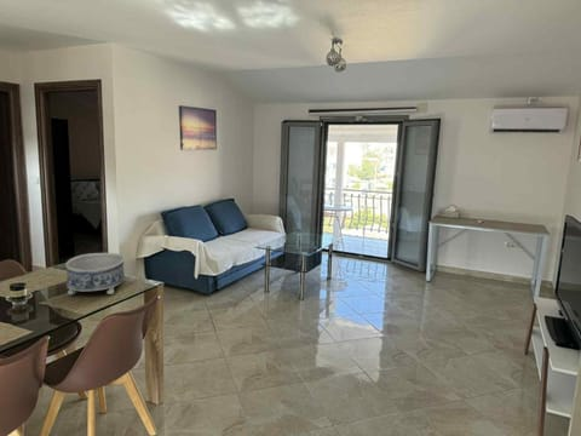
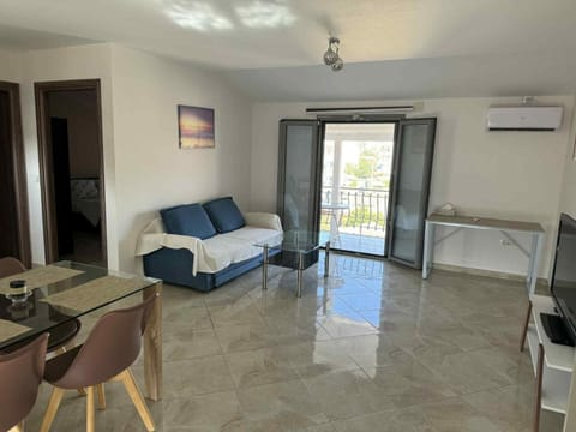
- decorative bowl (97, 272)
